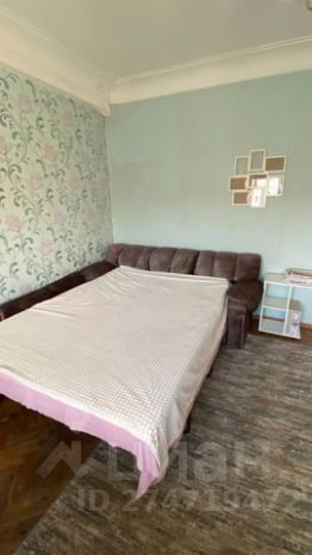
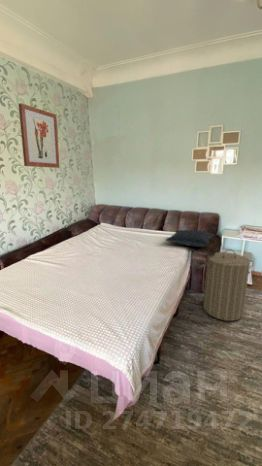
+ wall art (41, 139)
+ pillow (190, 237)
+ laundry hamper (225, 280)
